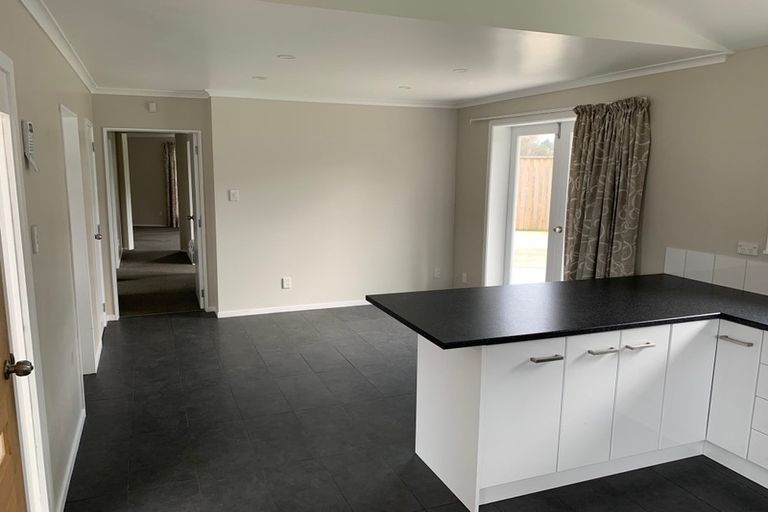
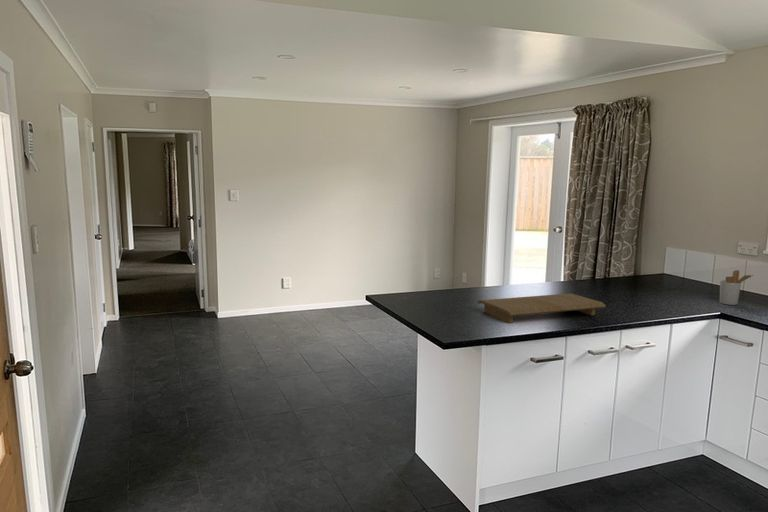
+ utensil holder (735, 287)
+ cutting board (540, 307)
